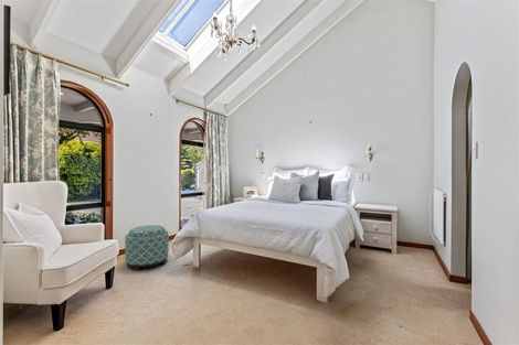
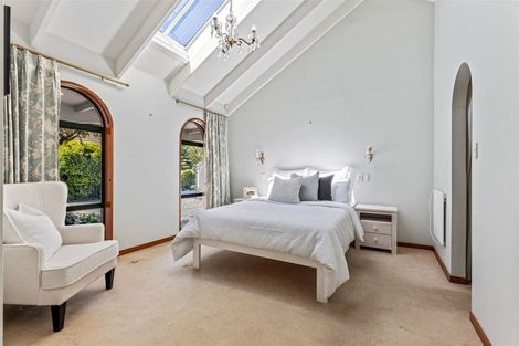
- ottoman (147, 245)
